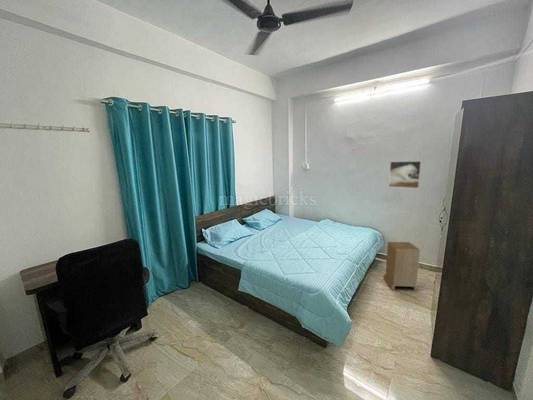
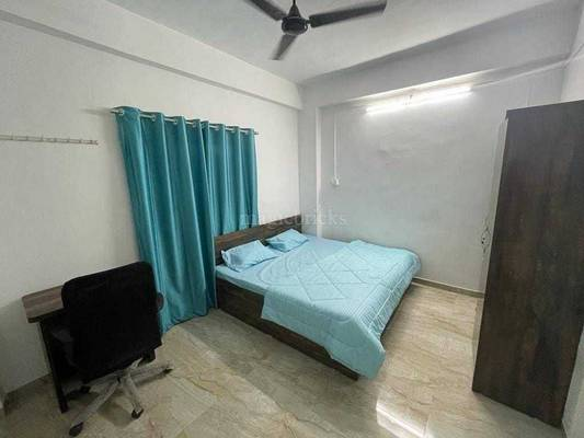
- nightstand (401, 265)
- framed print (404, 174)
